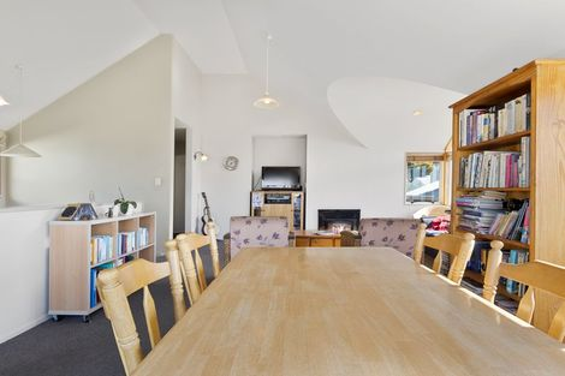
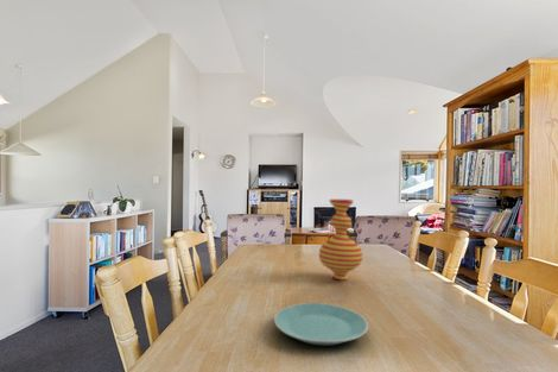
+ vase (341, 238)
+ plate (319, 324)
